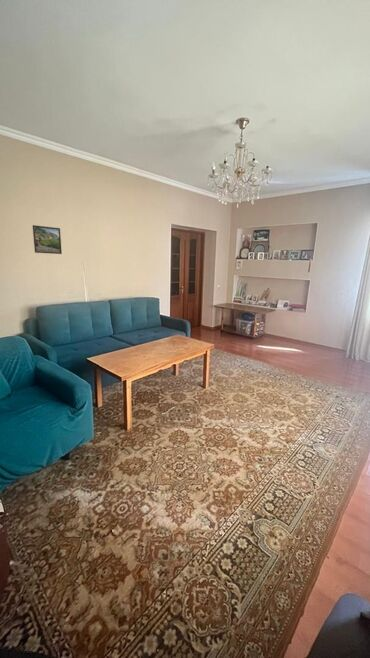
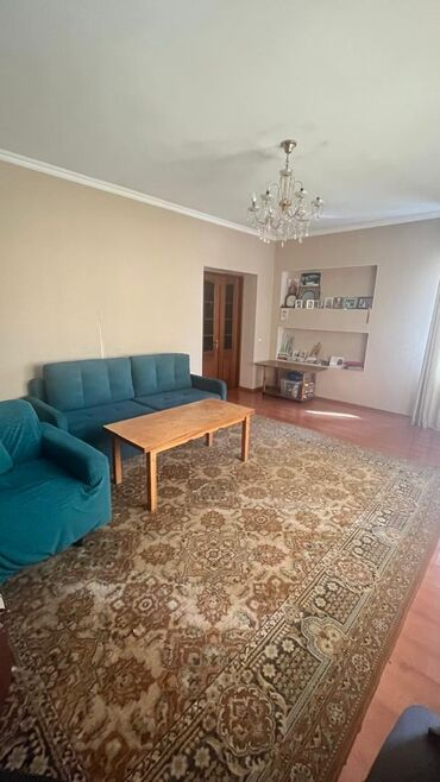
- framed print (47, 240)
